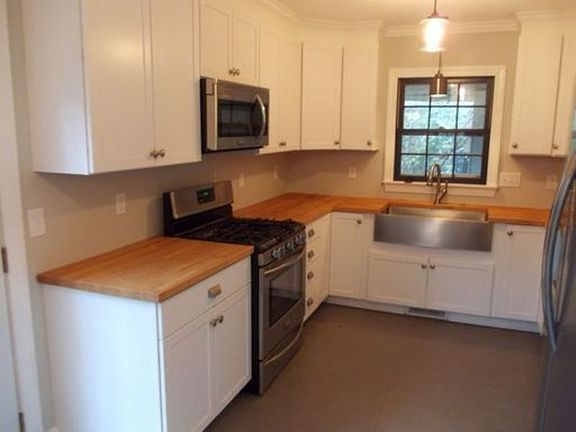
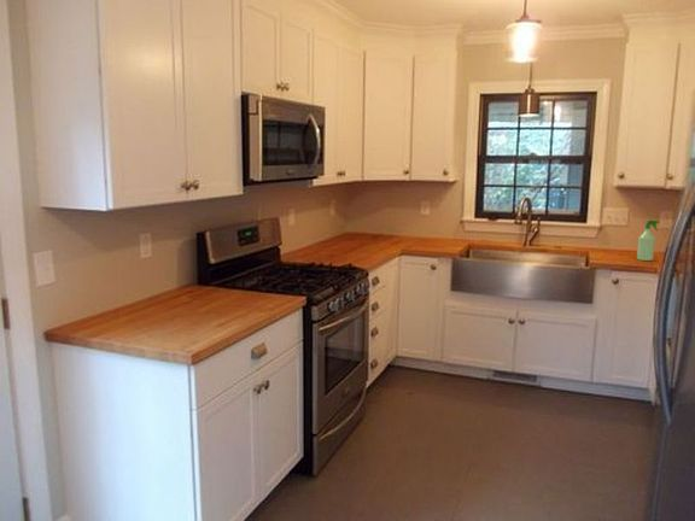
+ spray bottle (646, 240)
